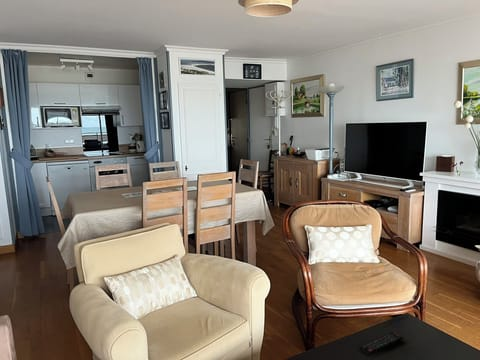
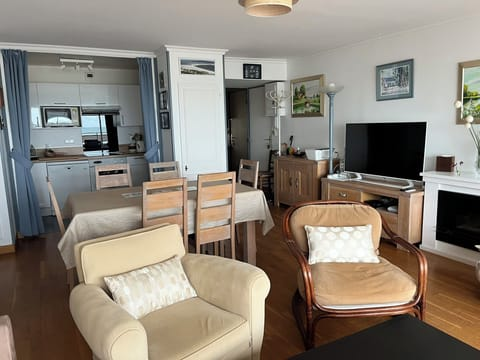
- remote control (381, 343)
